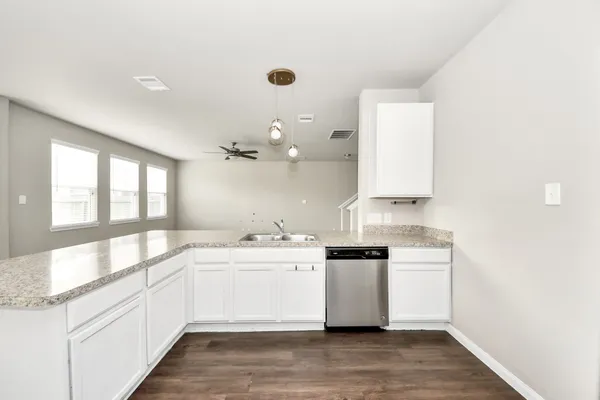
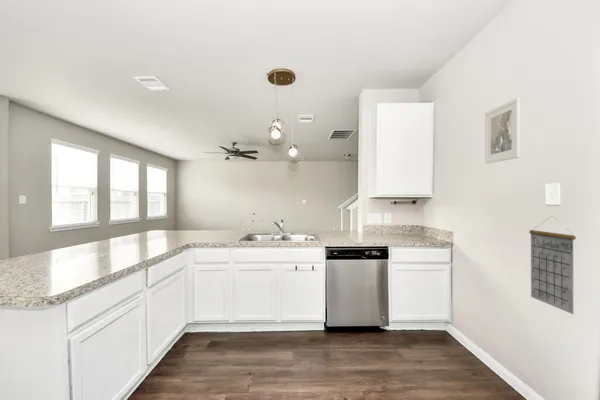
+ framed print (501, 133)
+ calendar (550, 260)
